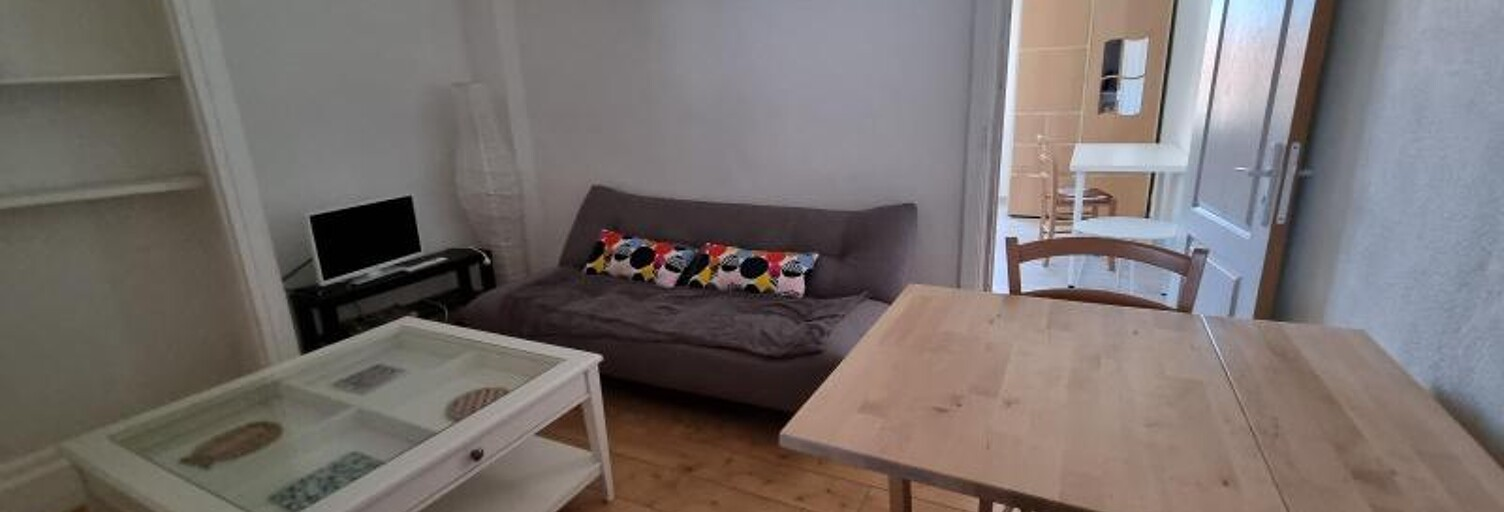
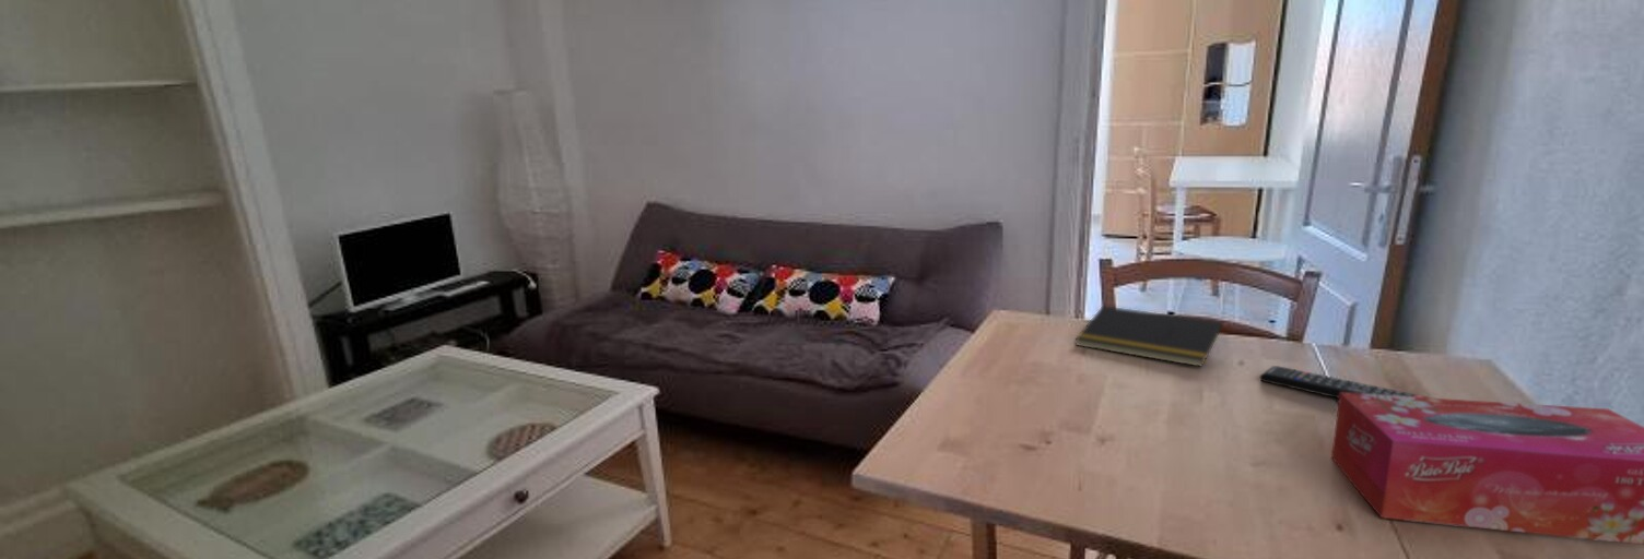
+ notepad (1148, 333)
+ tissue box (1498, 462)
+ remote control (1342, 390)
